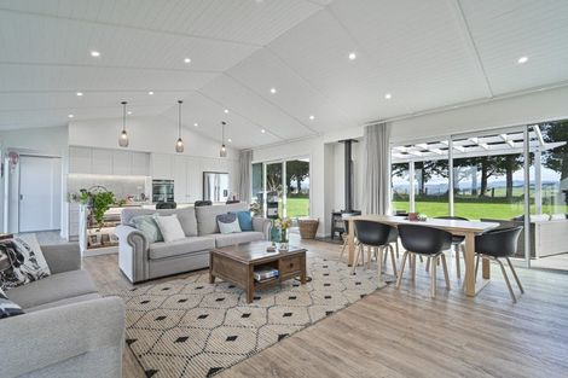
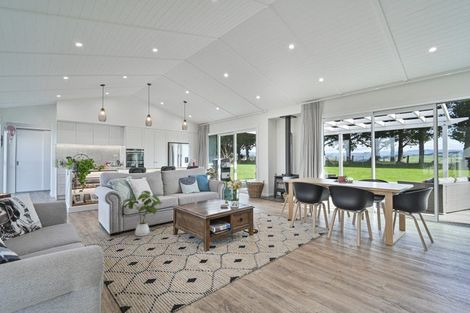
+ house plant (146, 212)
